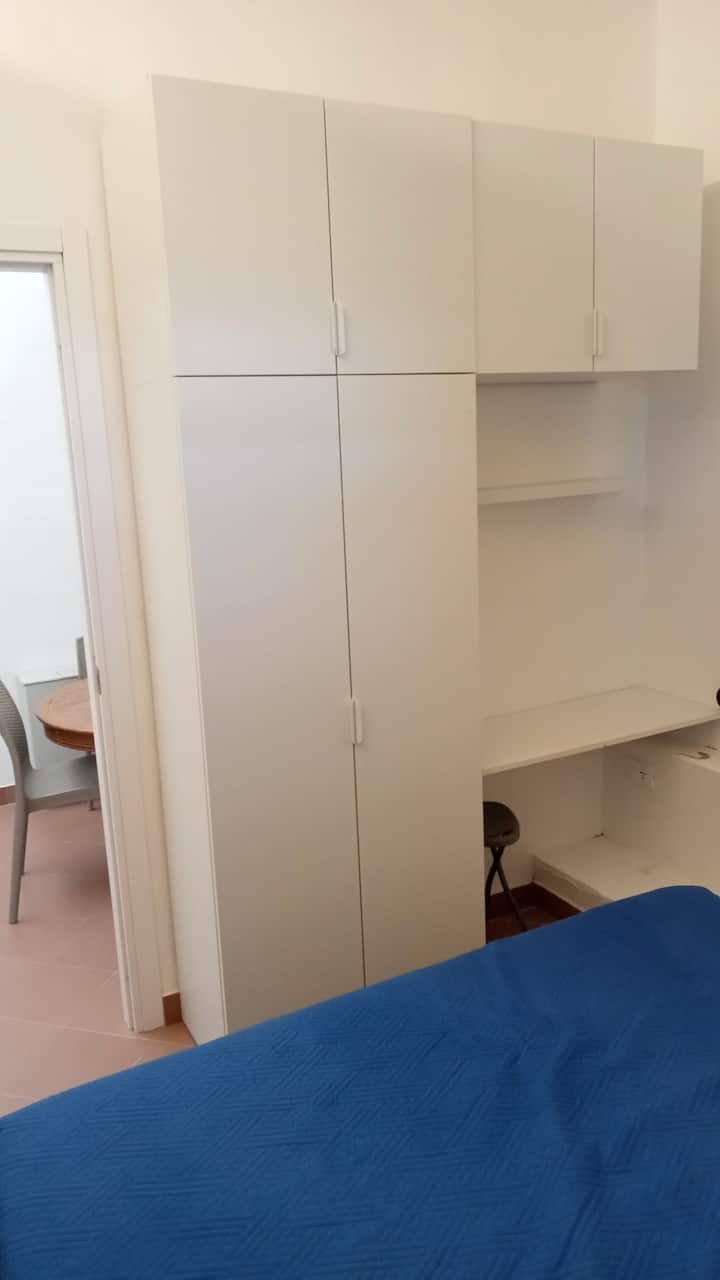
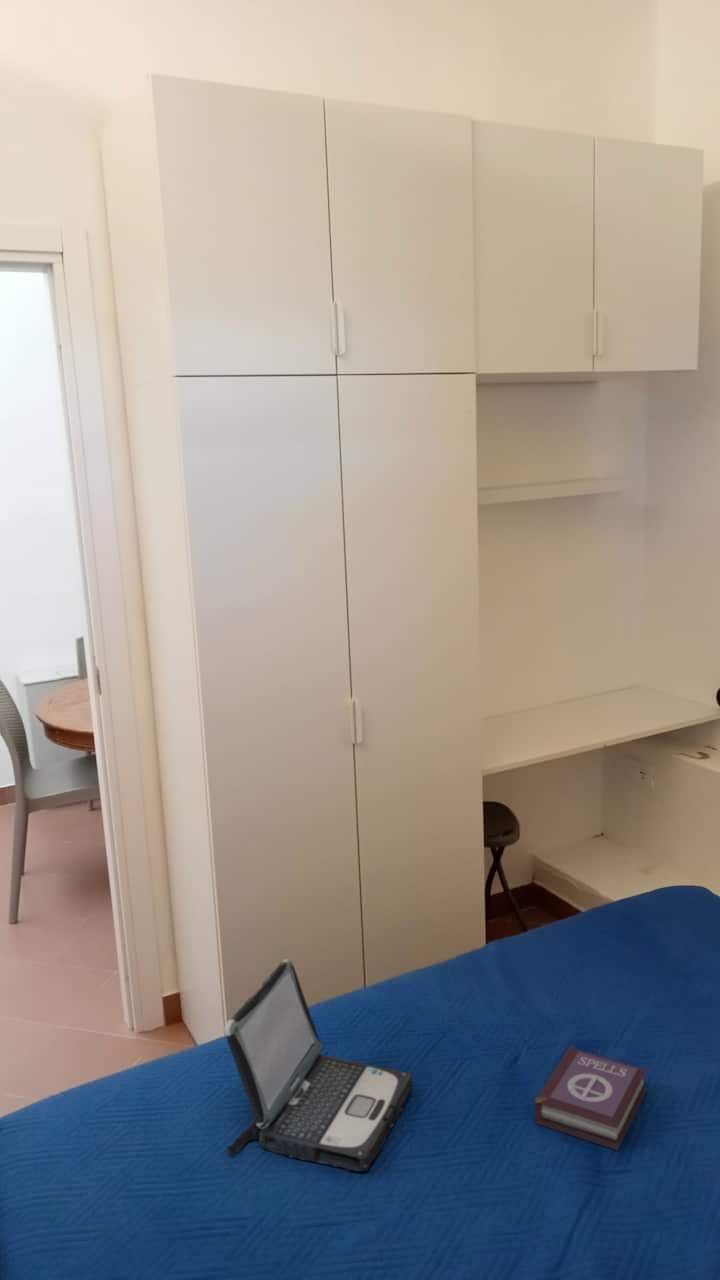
+ laptop (317, 1058)
+ book (591, 1093)
